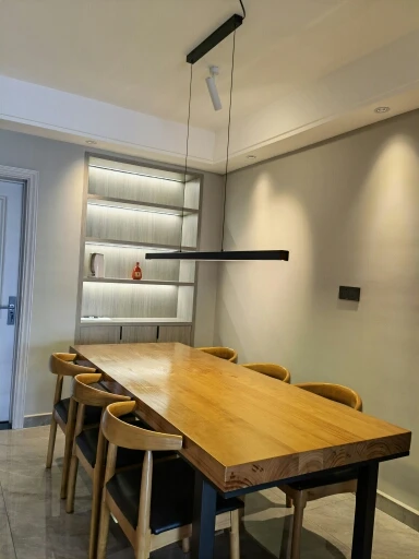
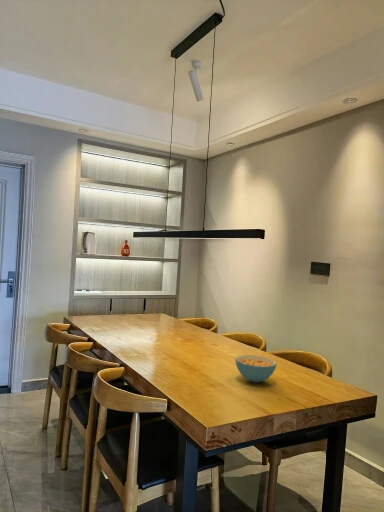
+ cereal bowl (255, 370)
